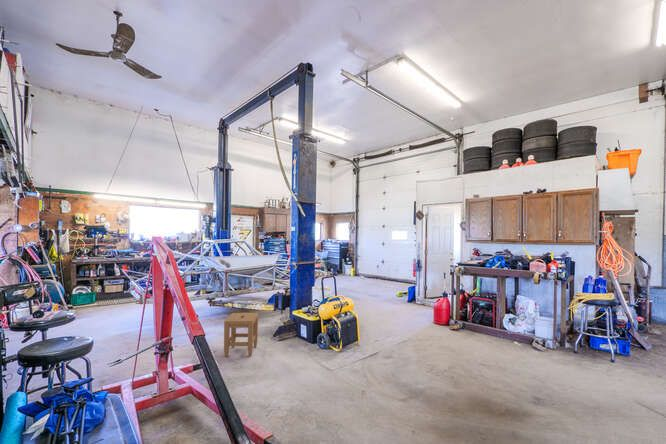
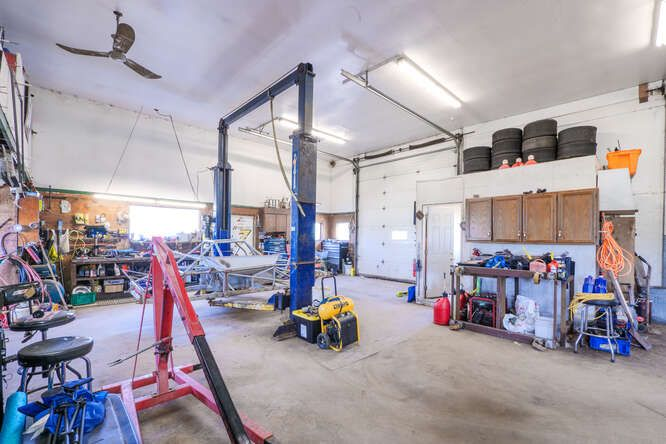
- stool (241, 334)
